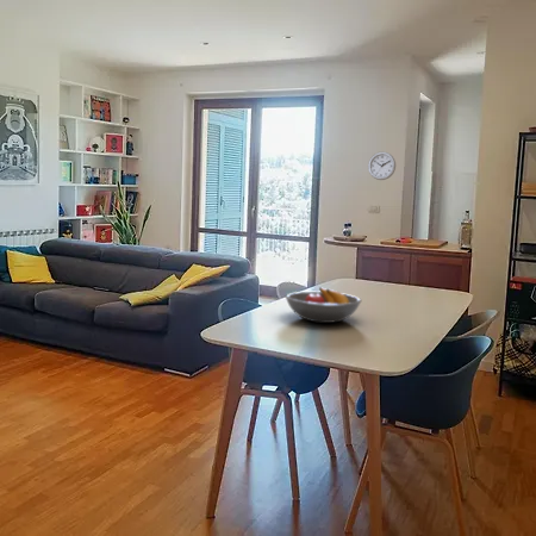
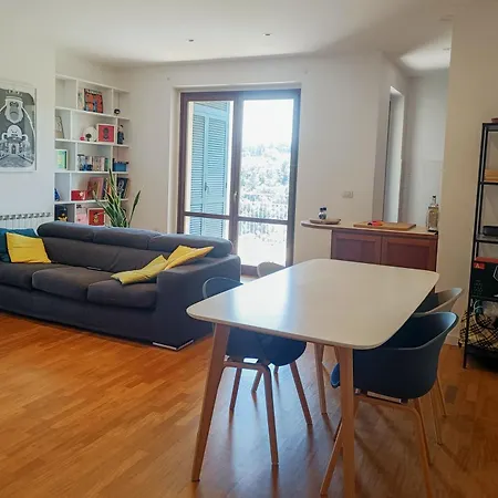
- fruit bowl (323, 305)
- wall clock (381, 166)
